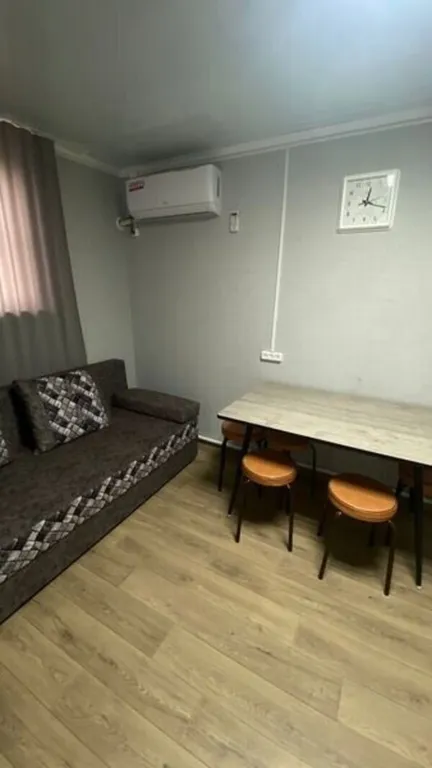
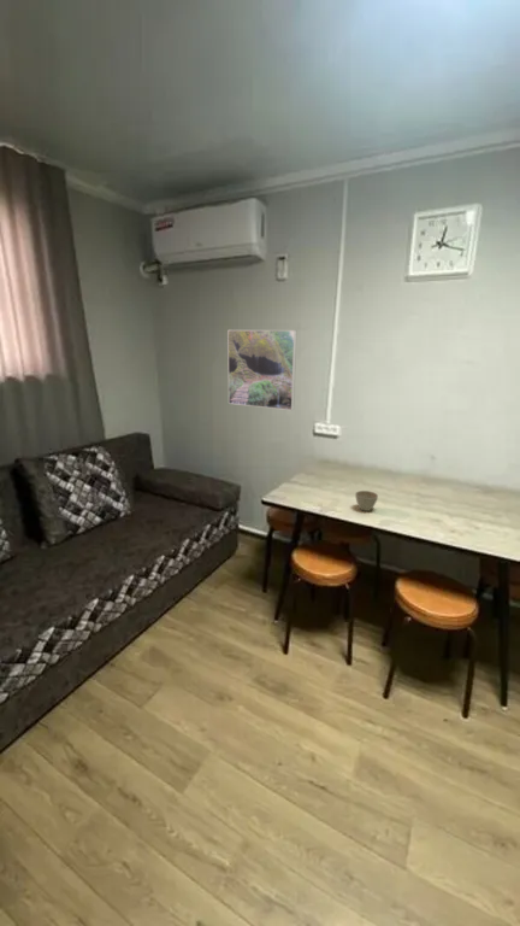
+ flower pot (366, 502)
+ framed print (260, 369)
